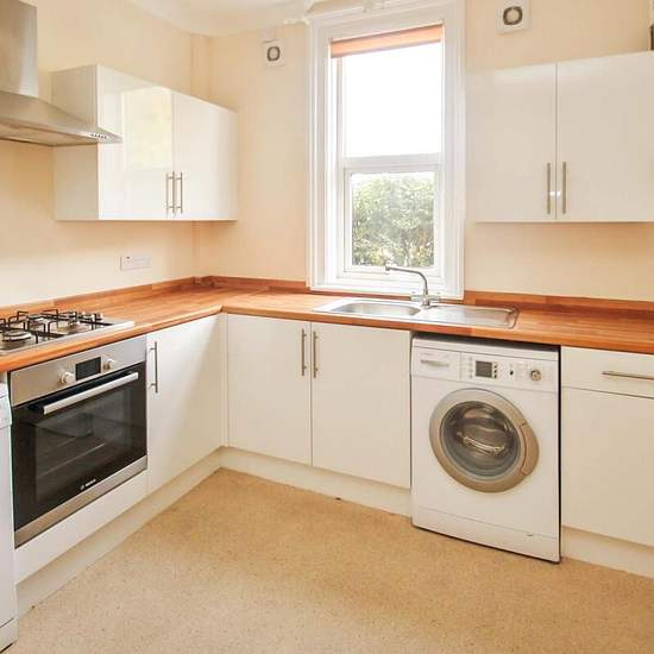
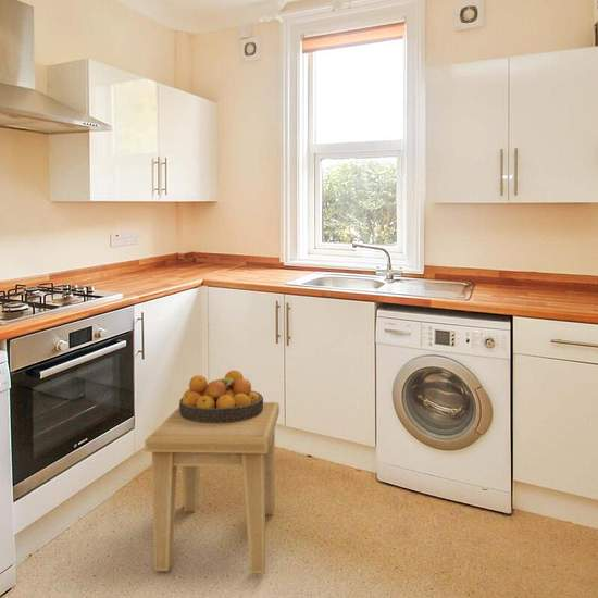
+ side table (220, 465)
+ fruit bowl (221, 391)
